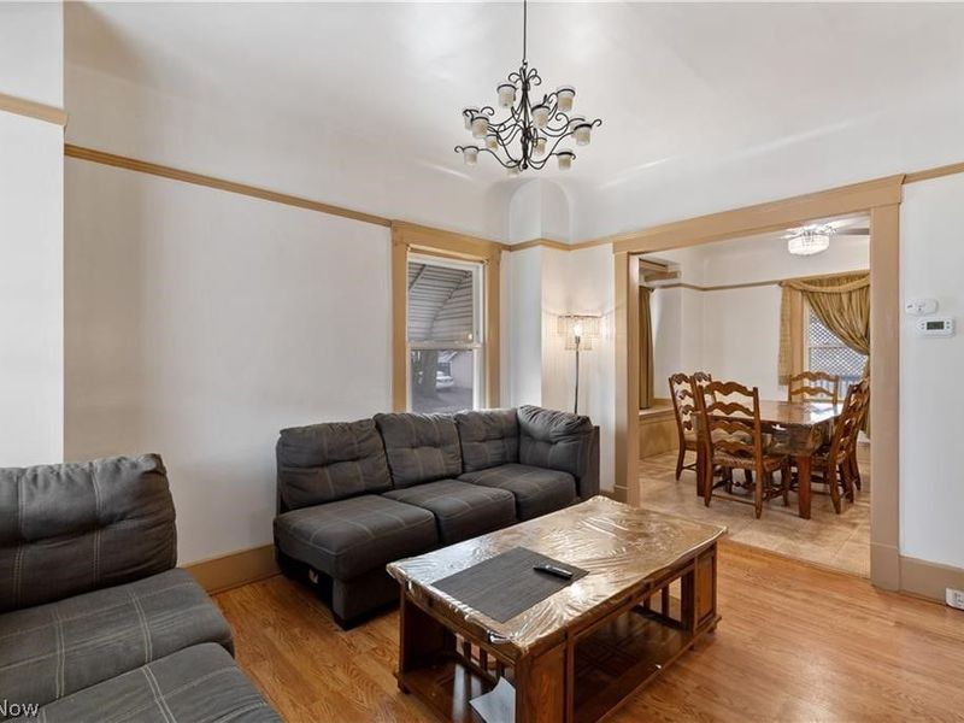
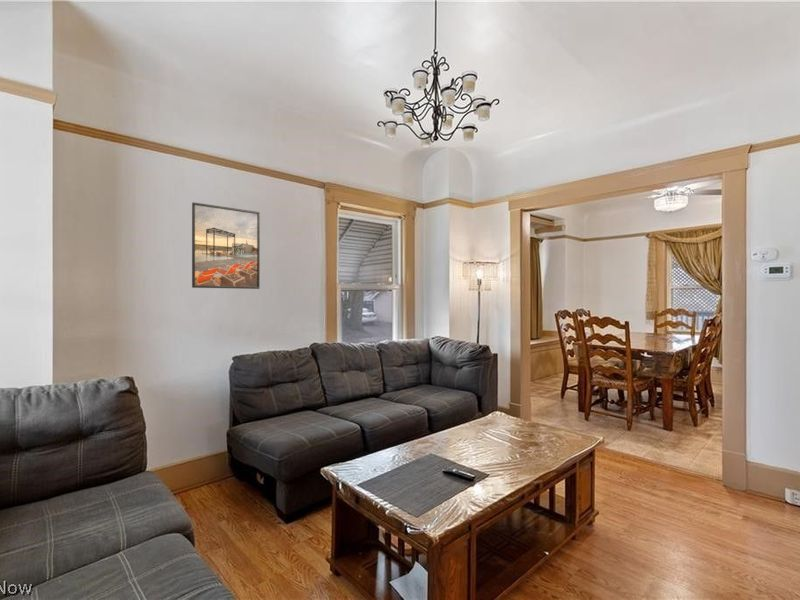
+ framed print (227, 247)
